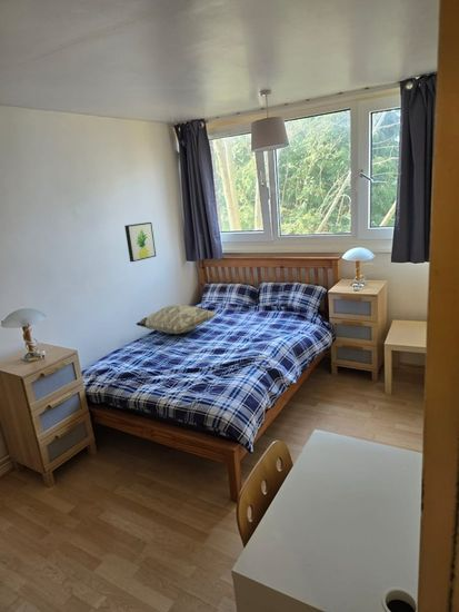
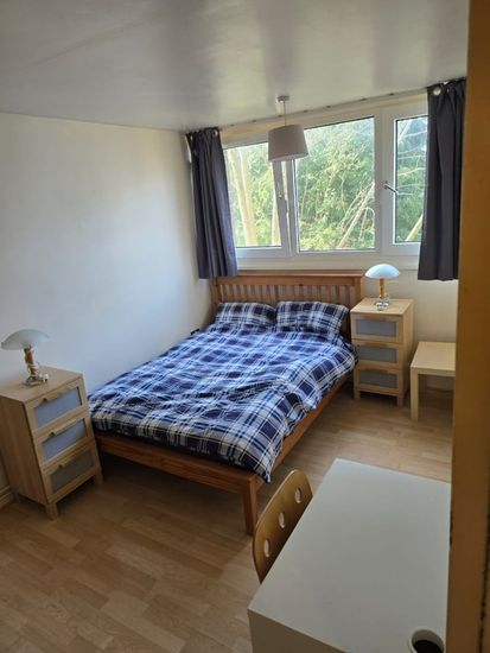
- wall art (140, 241)
- decorative pillow (177, 318)
